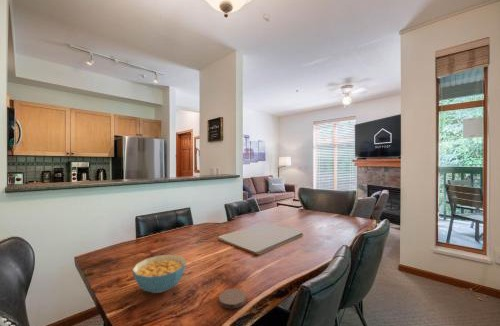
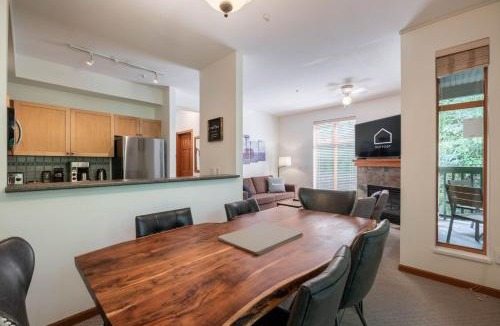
- coaster (232, 297)
- cereal bowl (160, 276)
